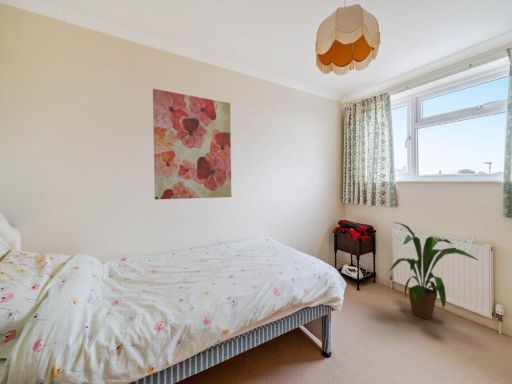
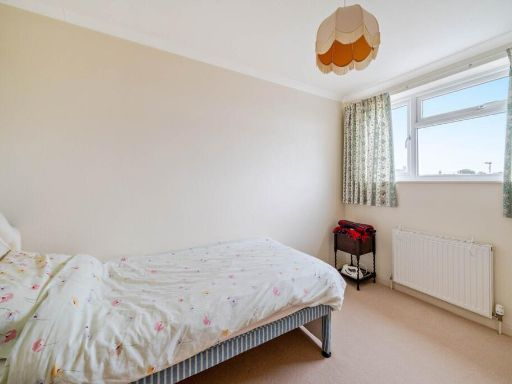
- house plant (431, 272)
- wall art (195, 147)
